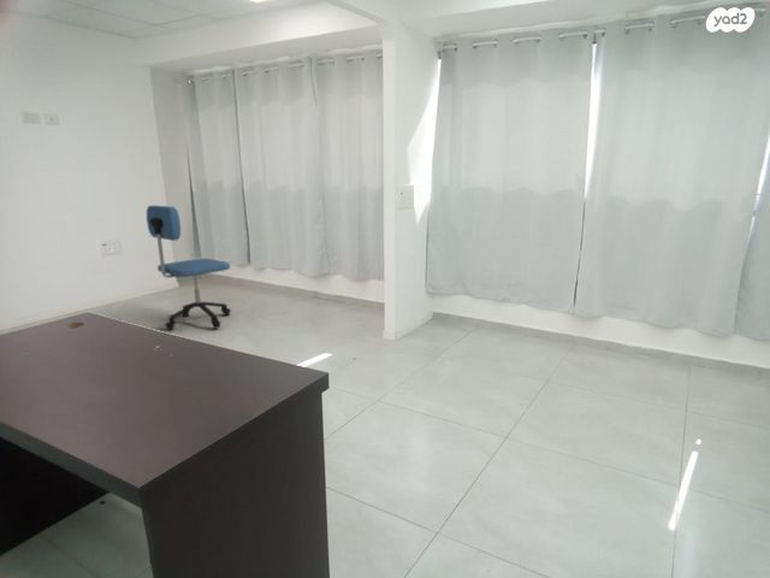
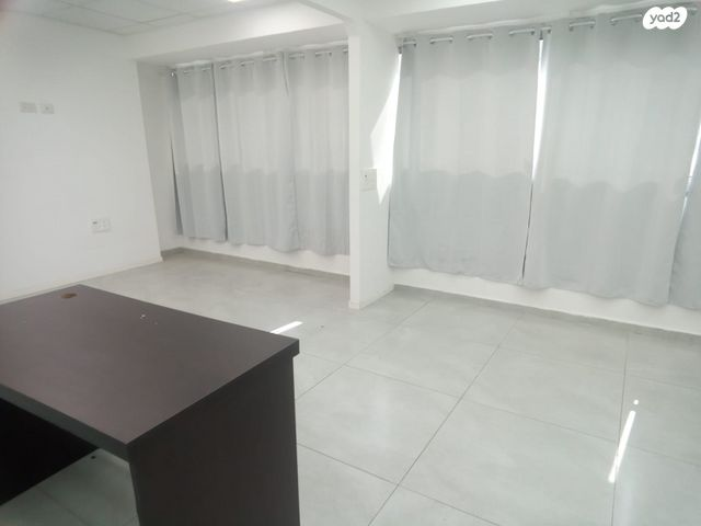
- office chair (194, 265)
